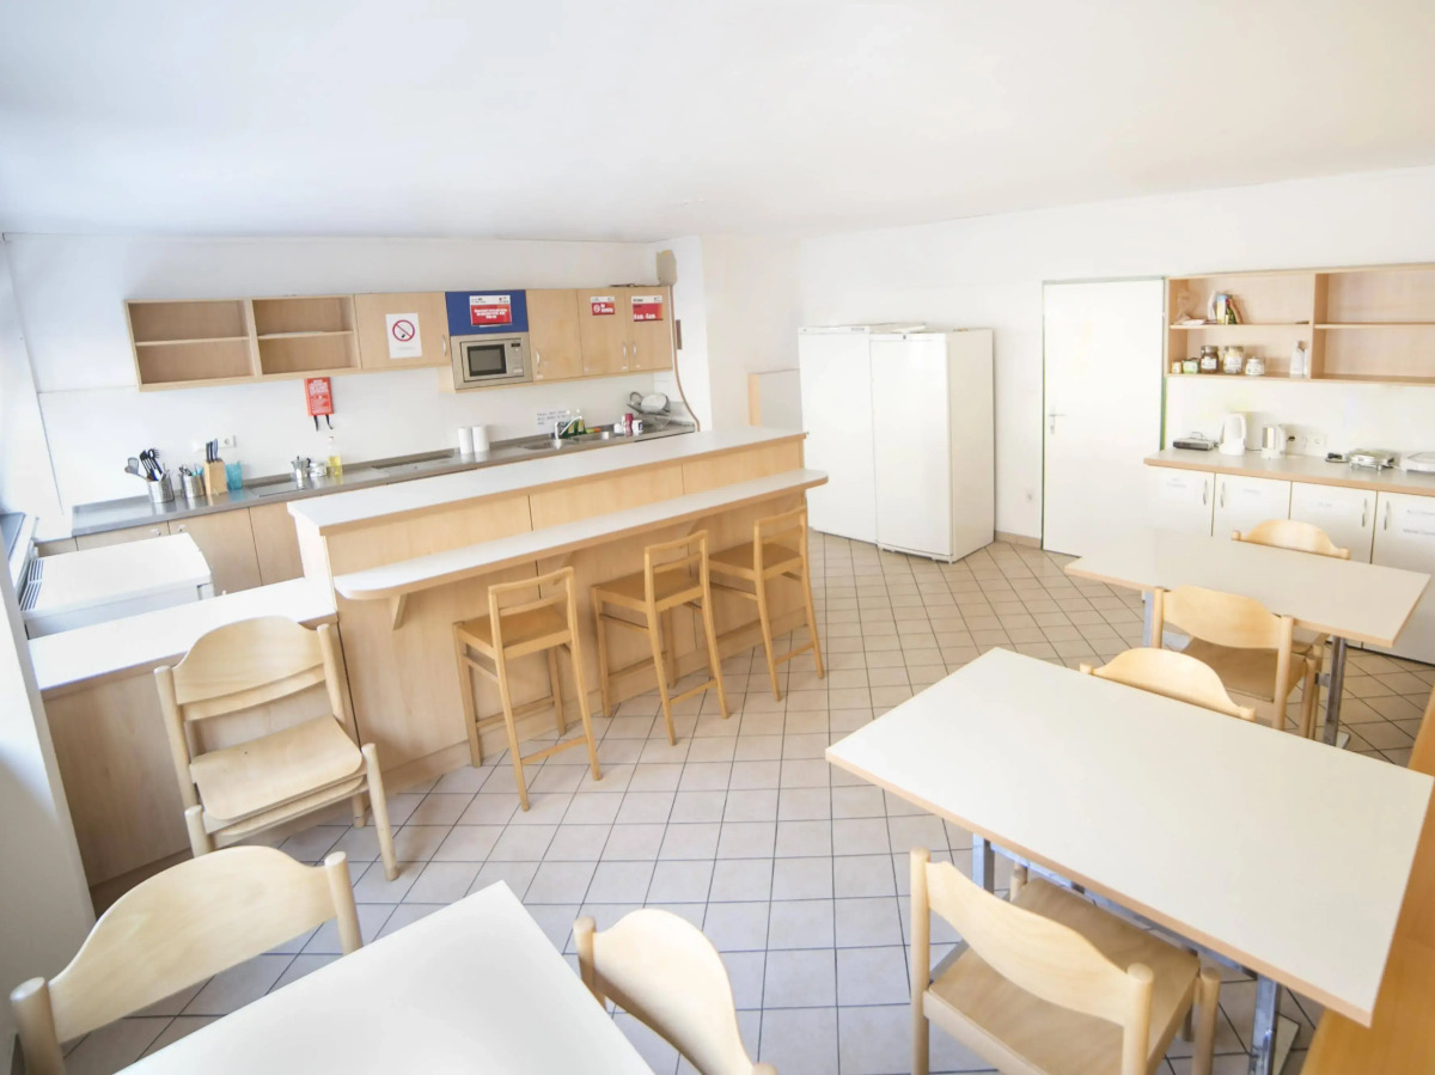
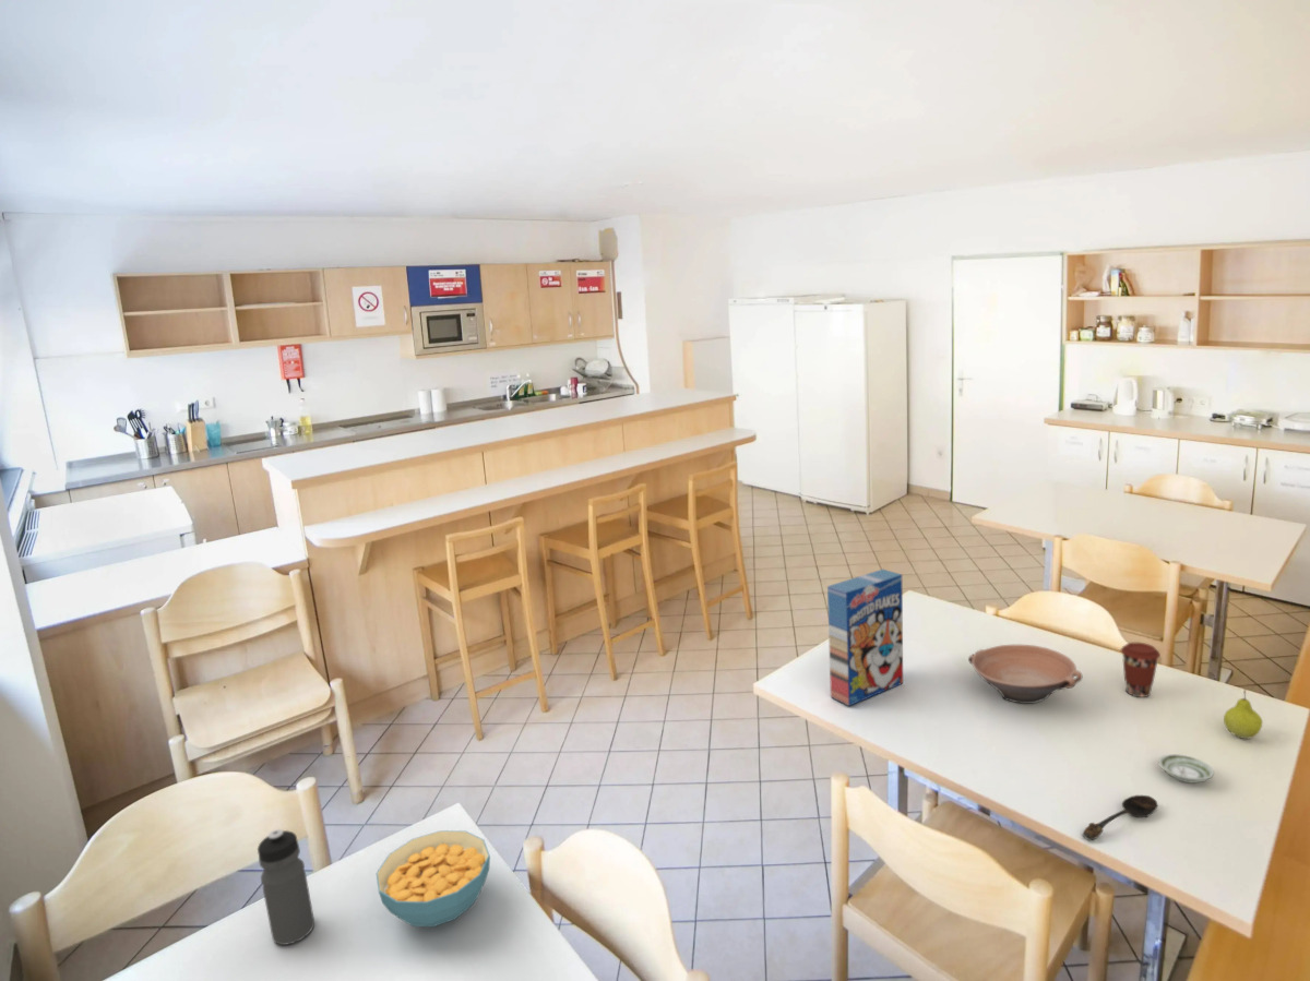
+ coffee cup (1139, 669)
+ cereal bowl (437, 887)
+ bowl (1022, 678)
+ saucer (1184, 770)
+ water bottle (284, 882)
+ spoon (1118, 815)
+ fruit (1243, 710)
+ cereal box (866, 635)
